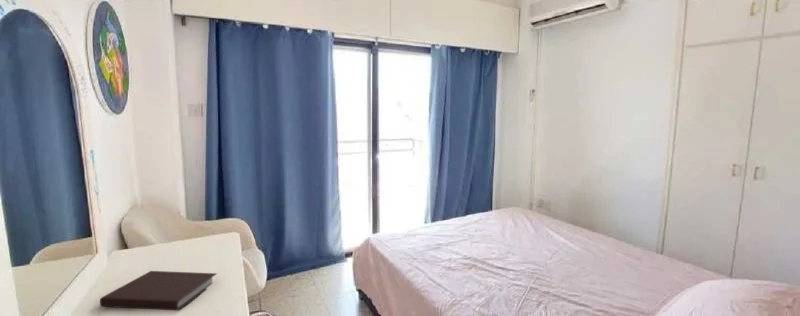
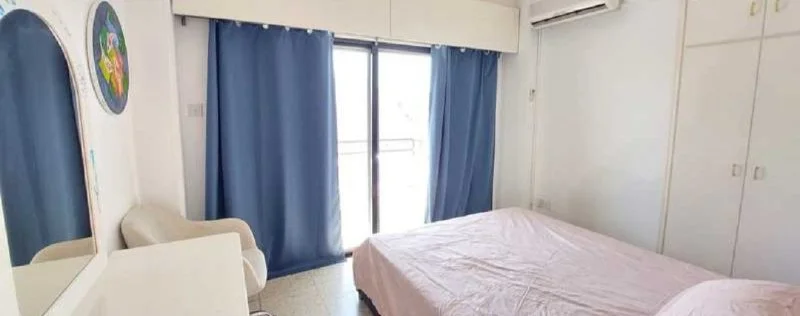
- notebook (163, 289)
